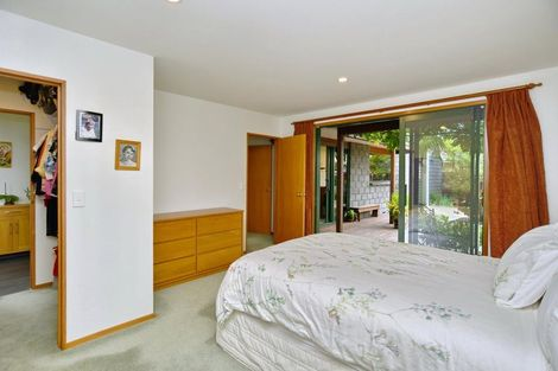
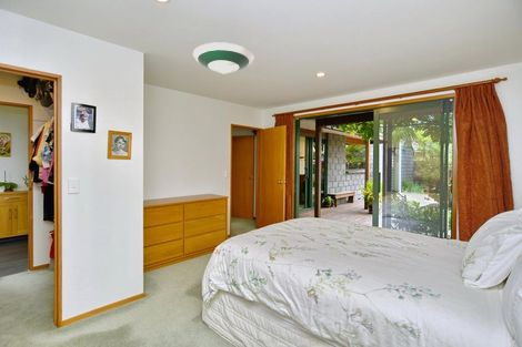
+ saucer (223, 64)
